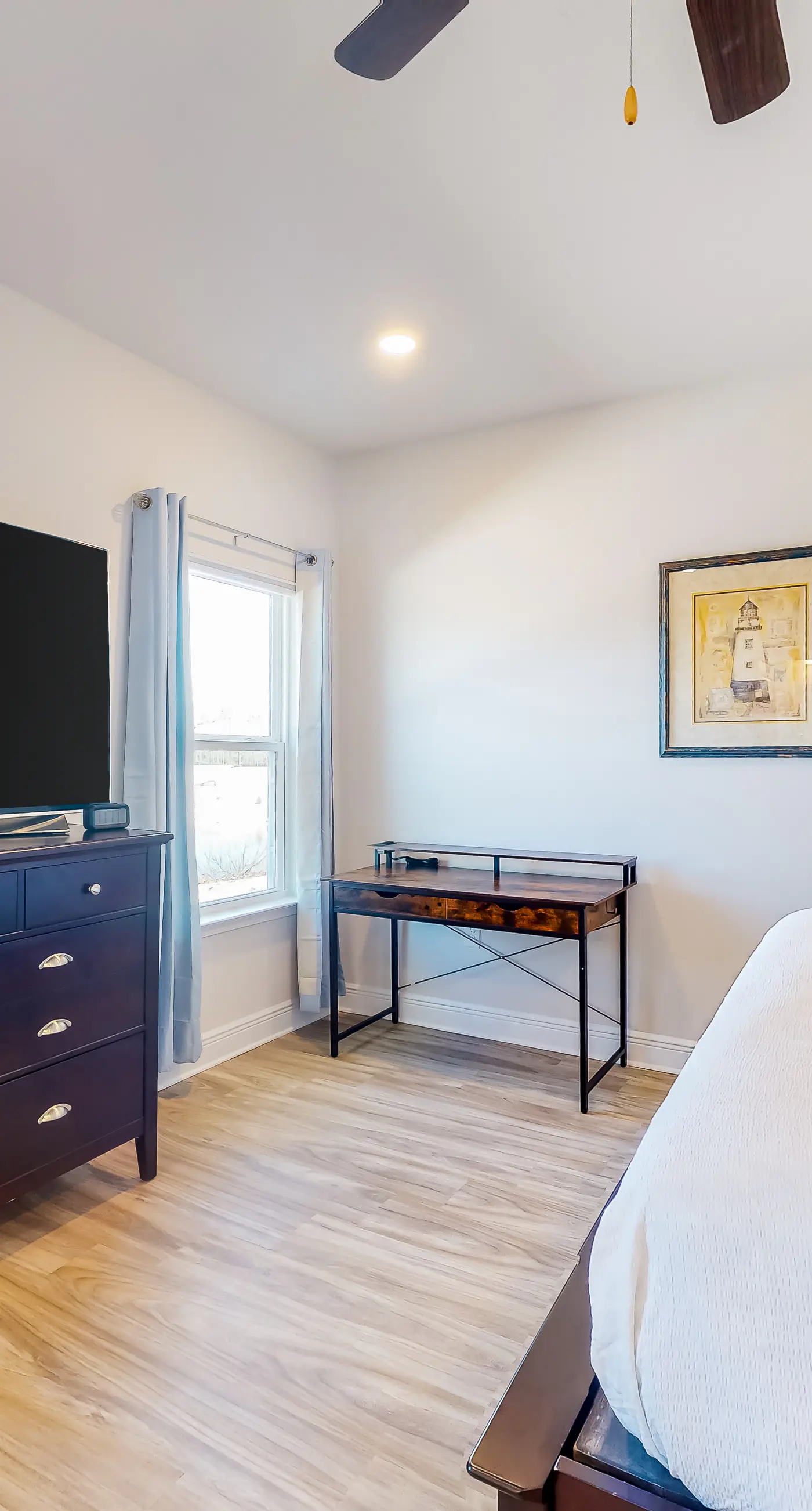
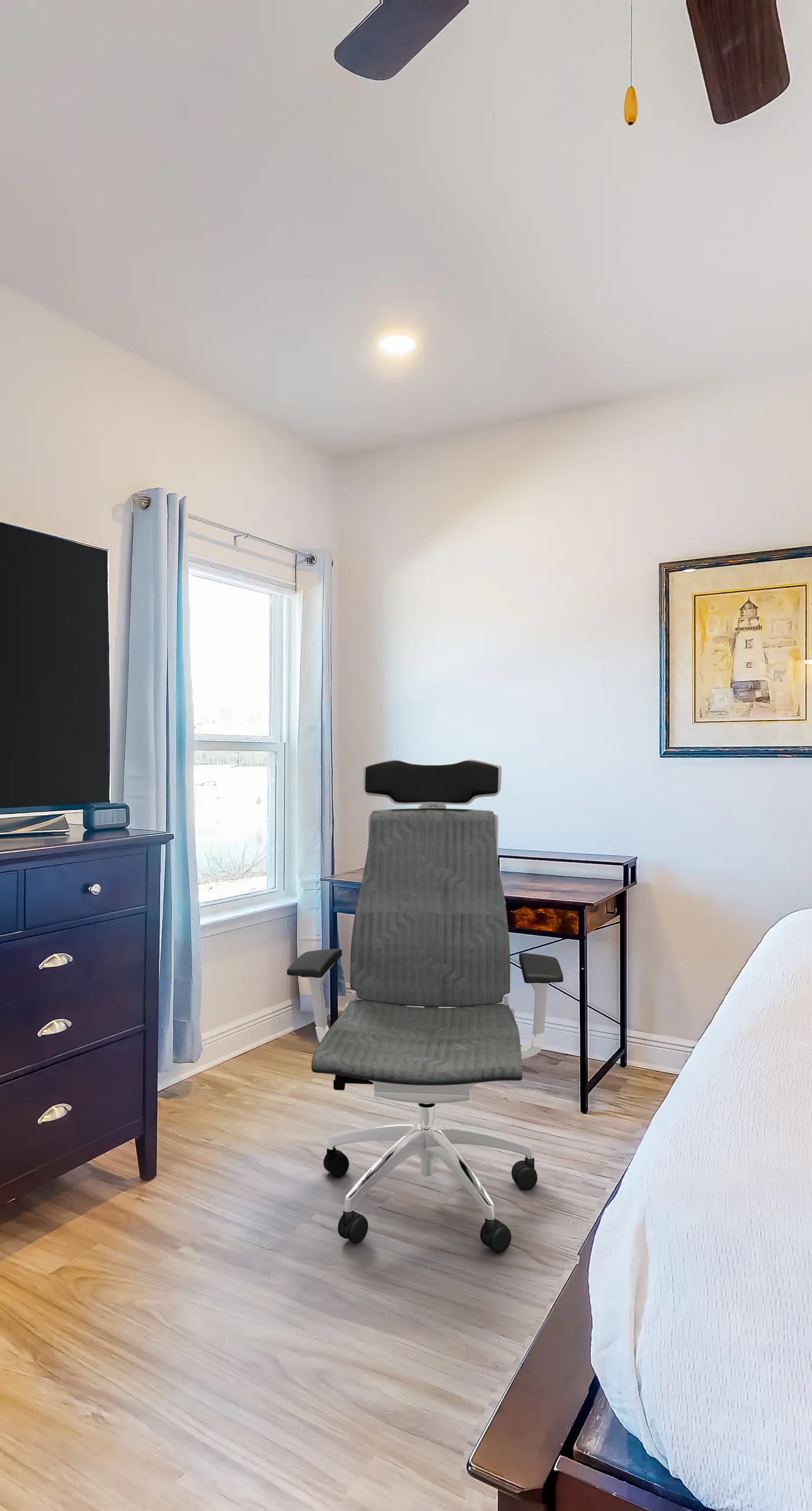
+ office chair (426, 977)
